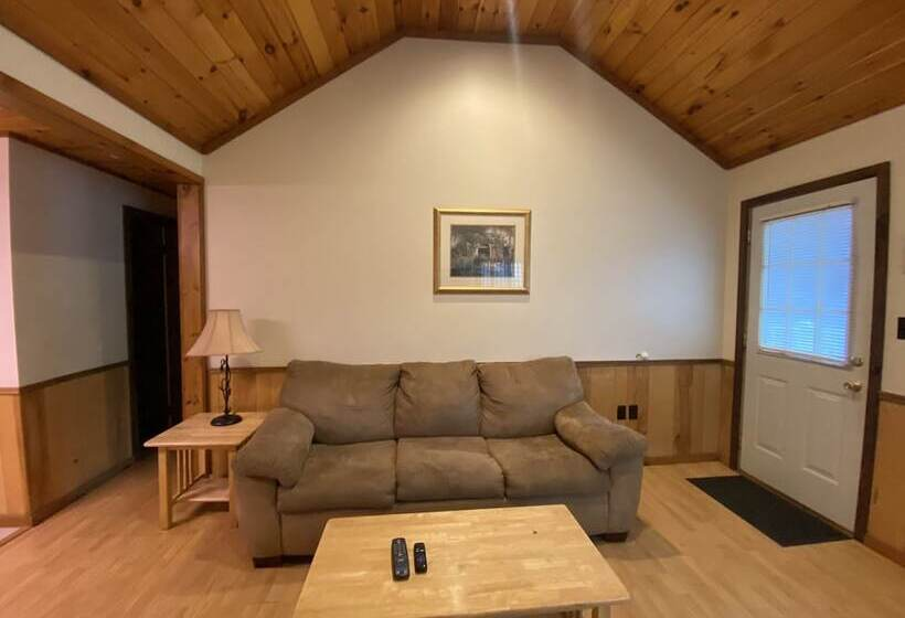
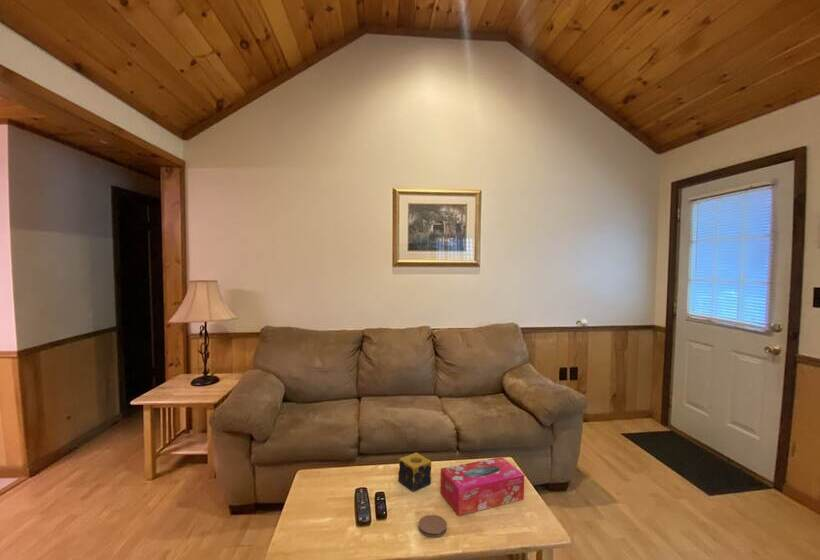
+ coaster (432, 525)
+ candle (414, 471)
+ tissue box (481, 483)
